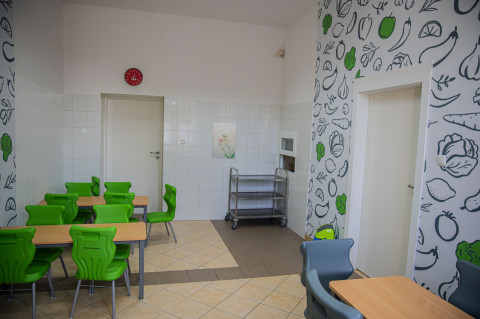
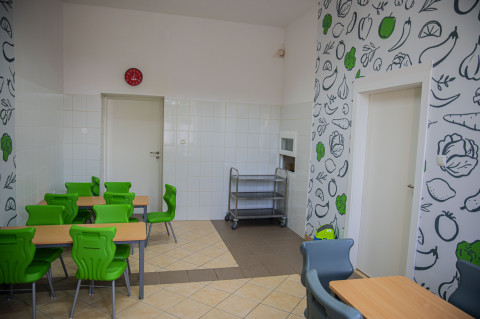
- wall art (224, 140)
